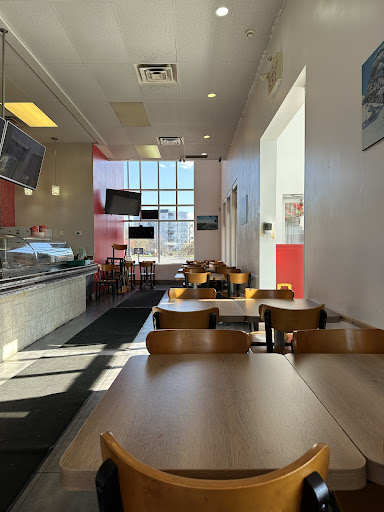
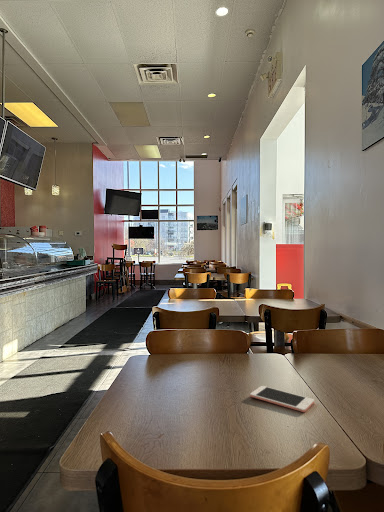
+ cell phone (281, 398)
